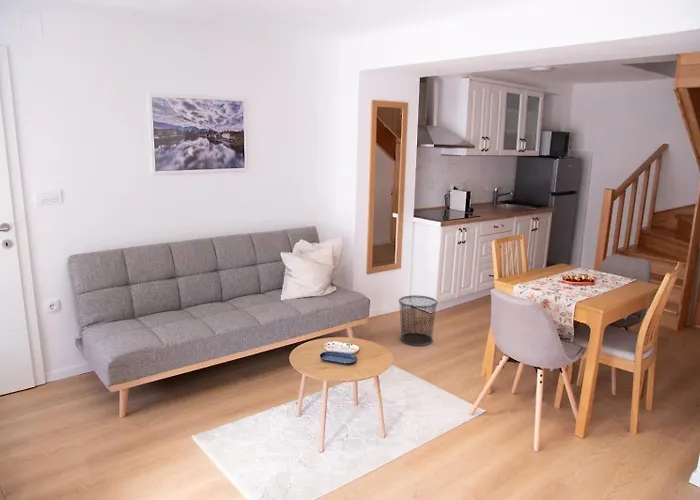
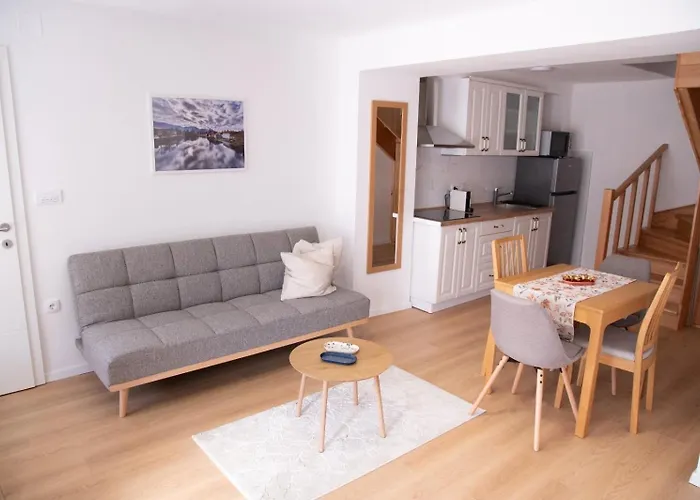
- waste bin (417, 320)
